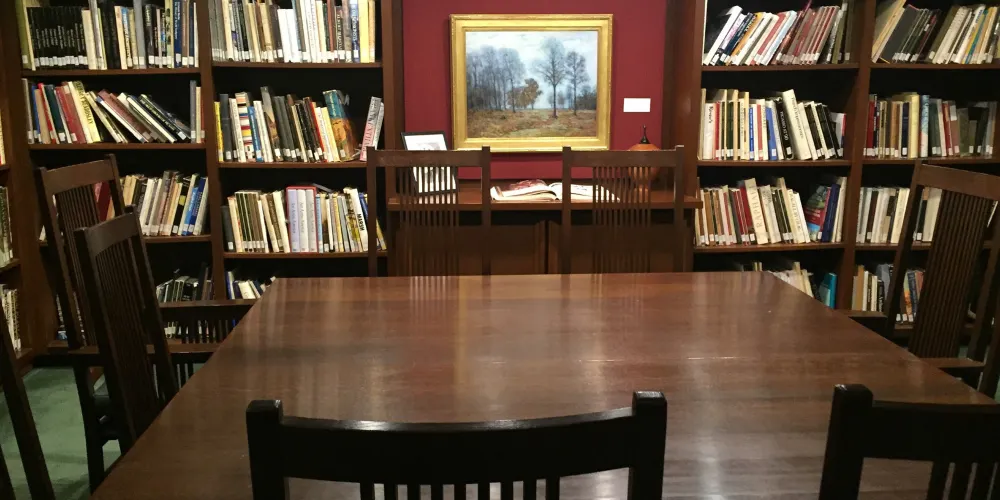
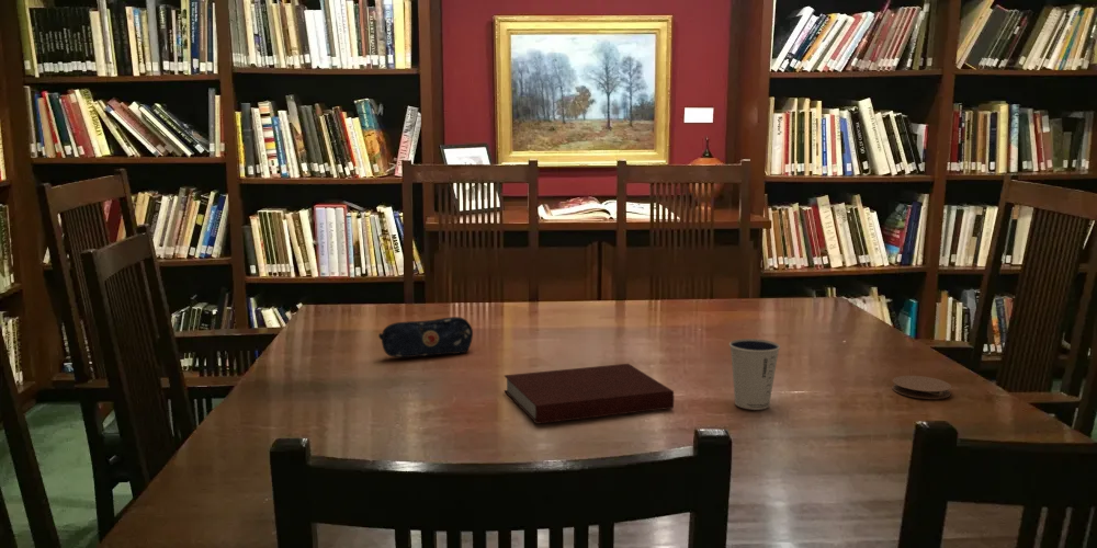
+ notebook (586, 391)
+ dixie cup (753, 375)
+ coaster (920, 387)
+ pencil case (428, 336)
